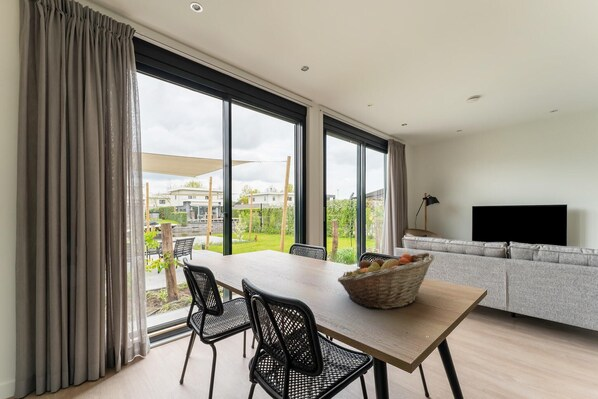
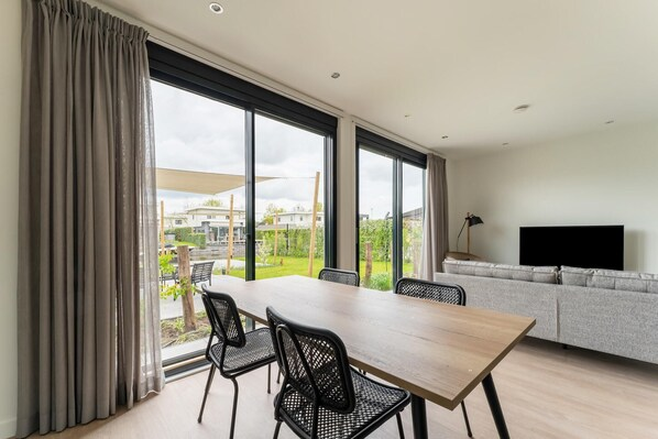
- fruit basket (386, 274)
